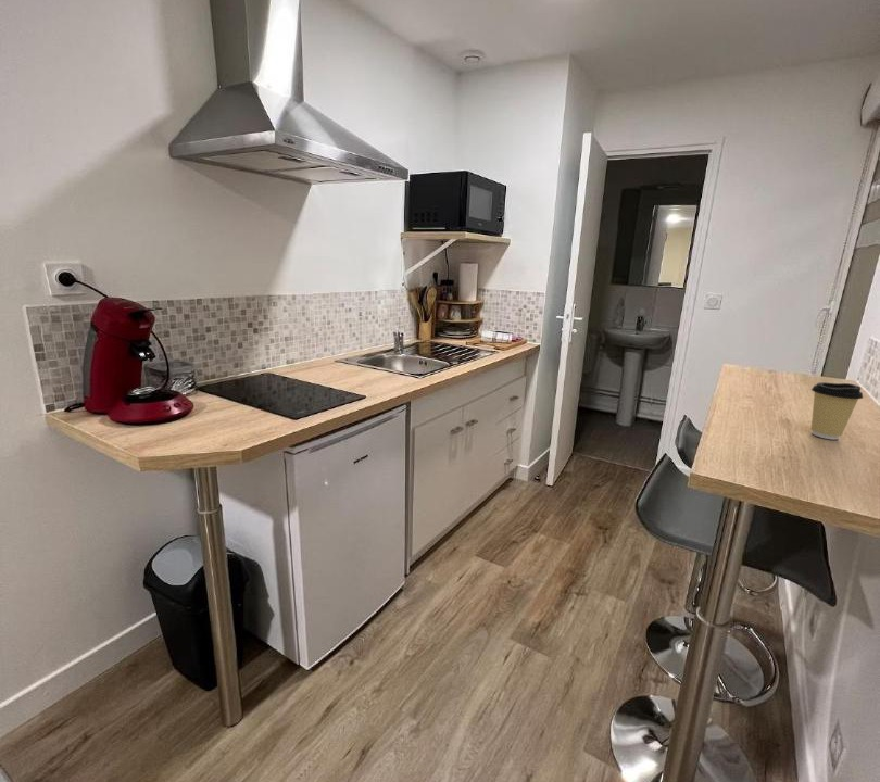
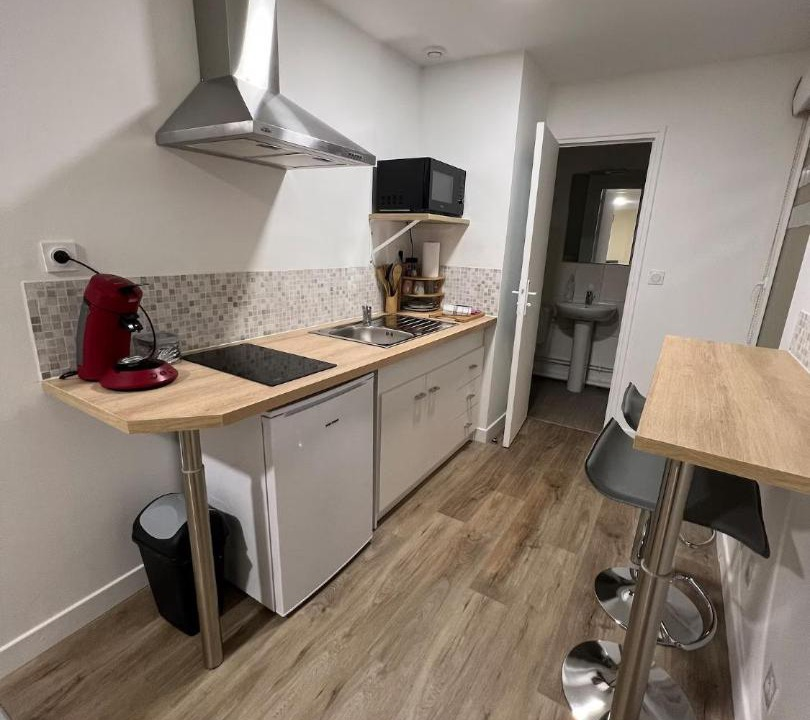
- coffee cup (831, 409)
